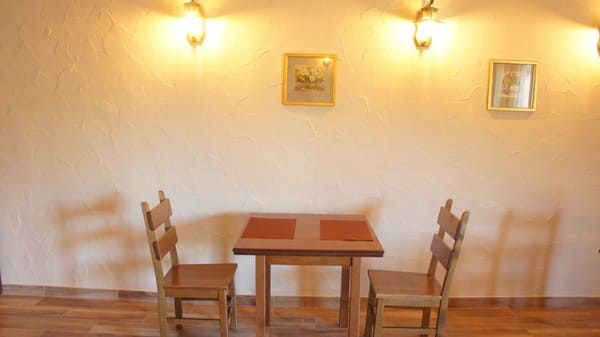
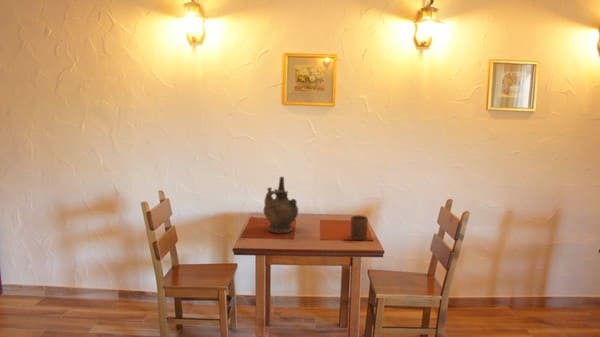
+ cup (358, 227)
+ ceremonial vessel (279, 204)
